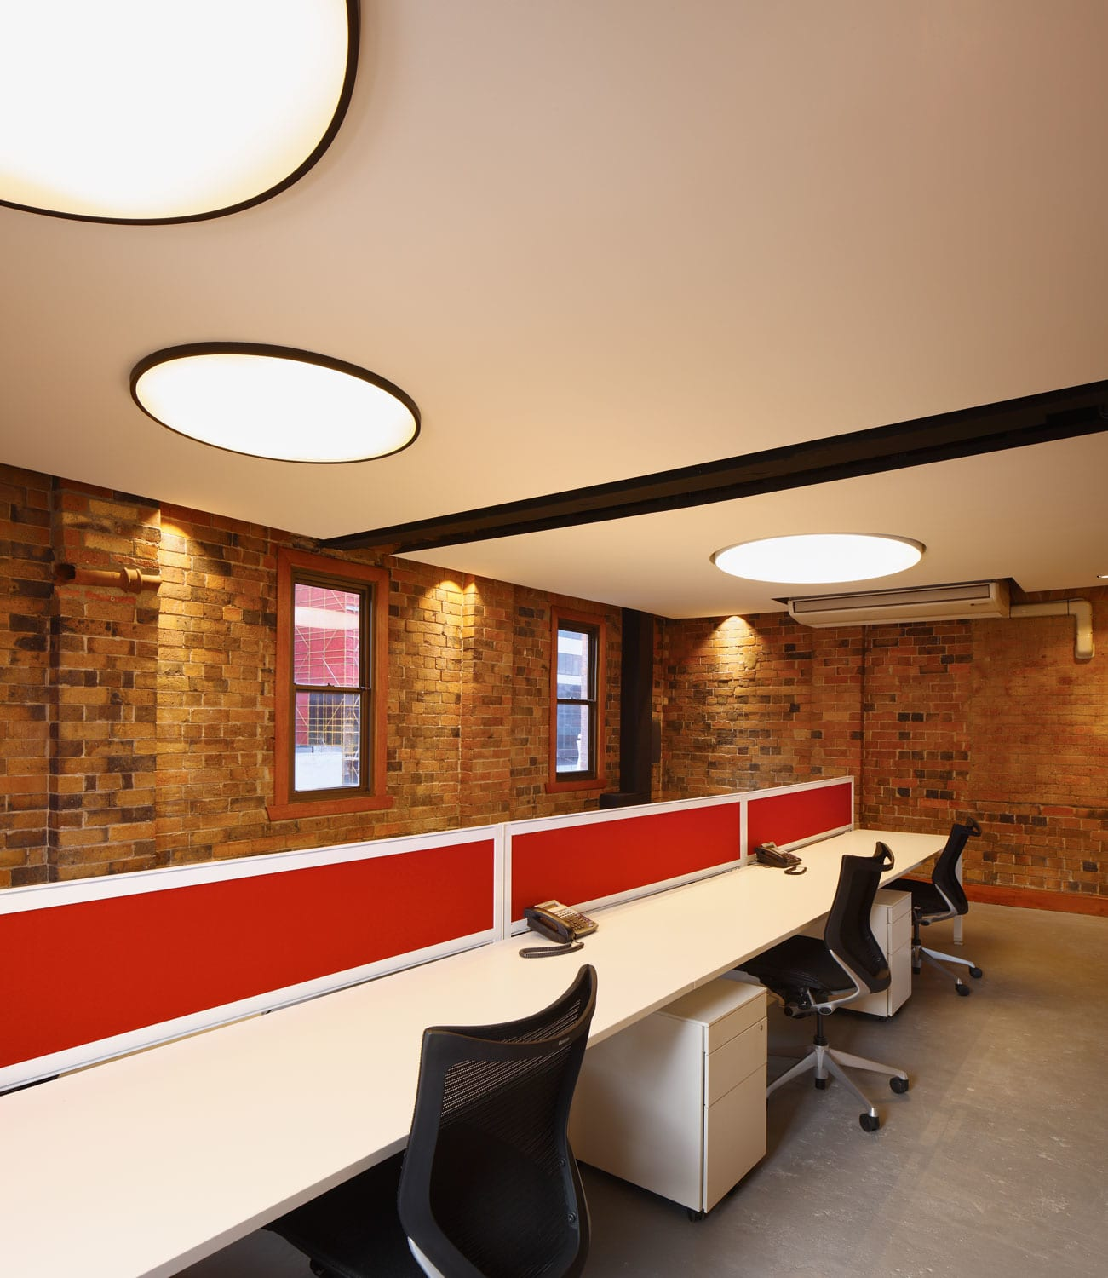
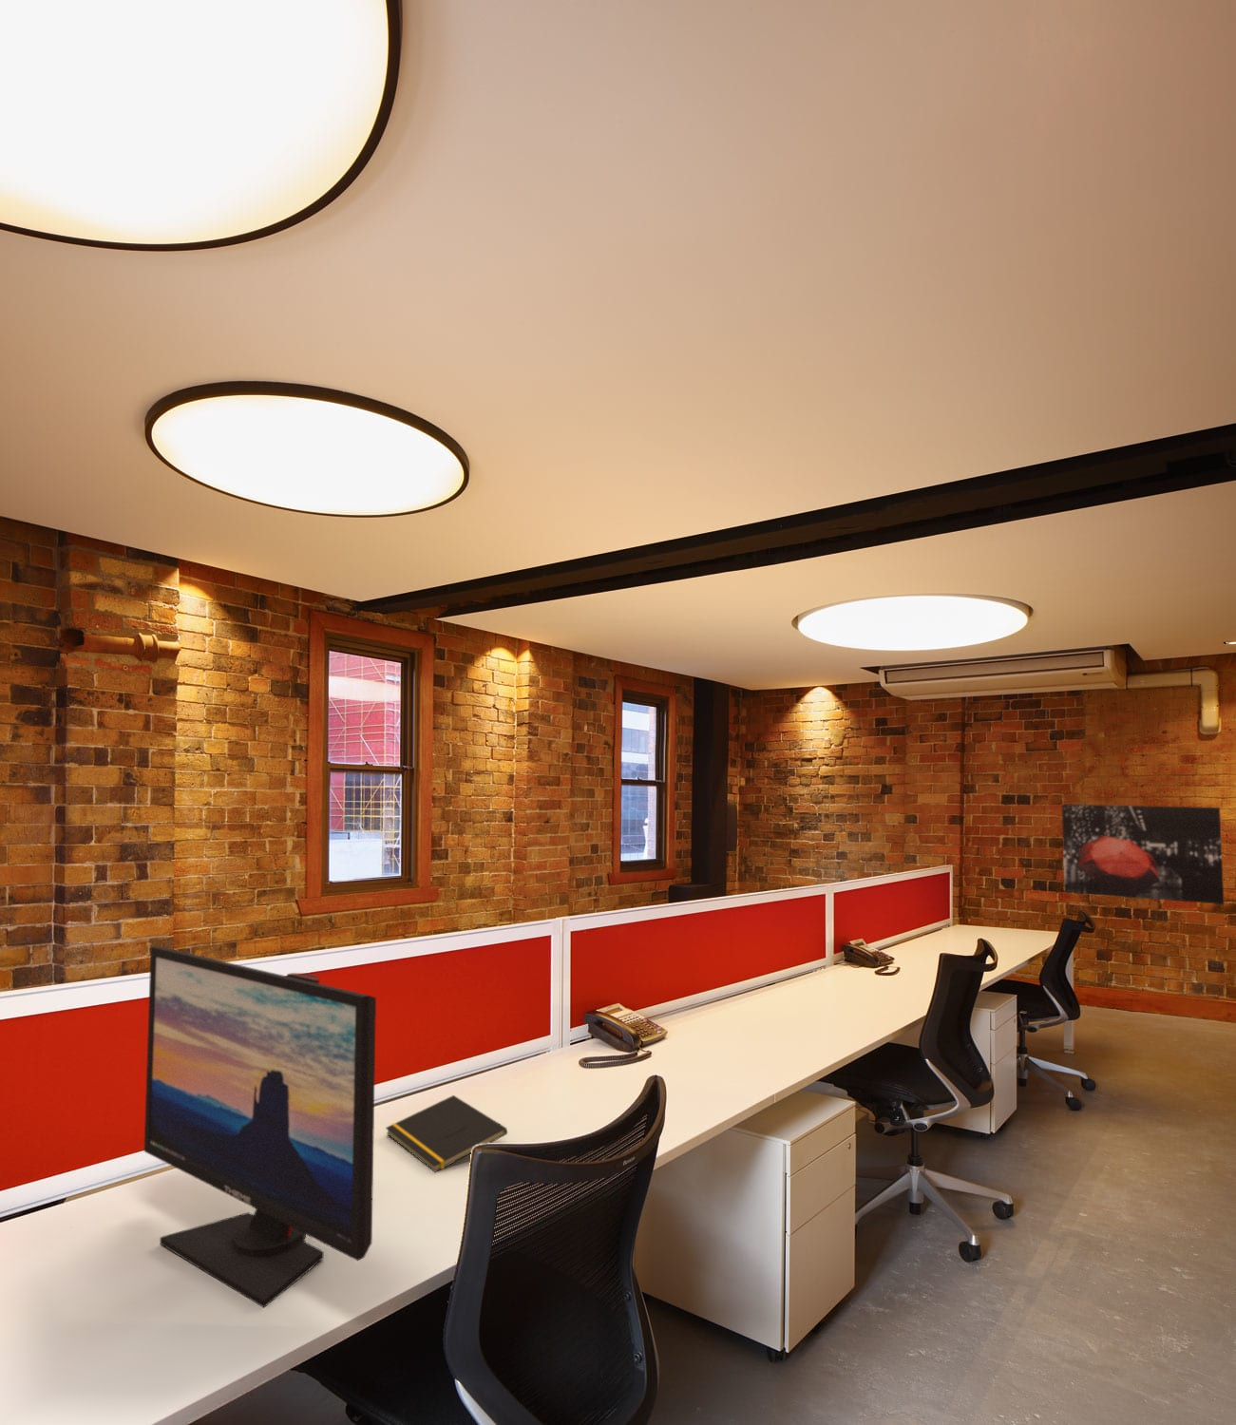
+ notepad (445, 1131)
+ wall art (1138, 851)
+ computer monitor (263, 1105)
